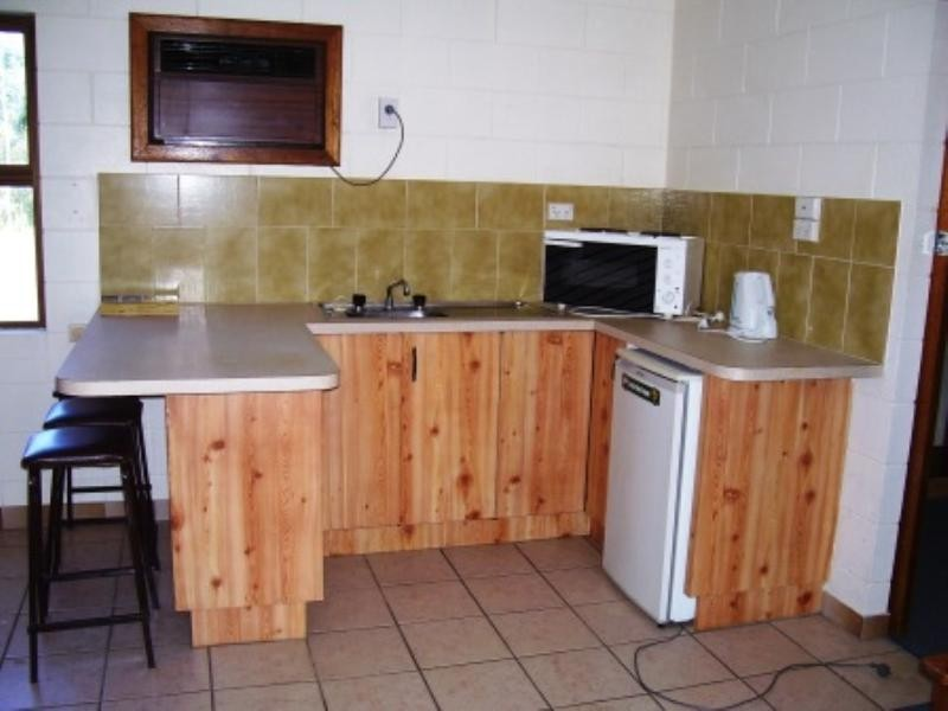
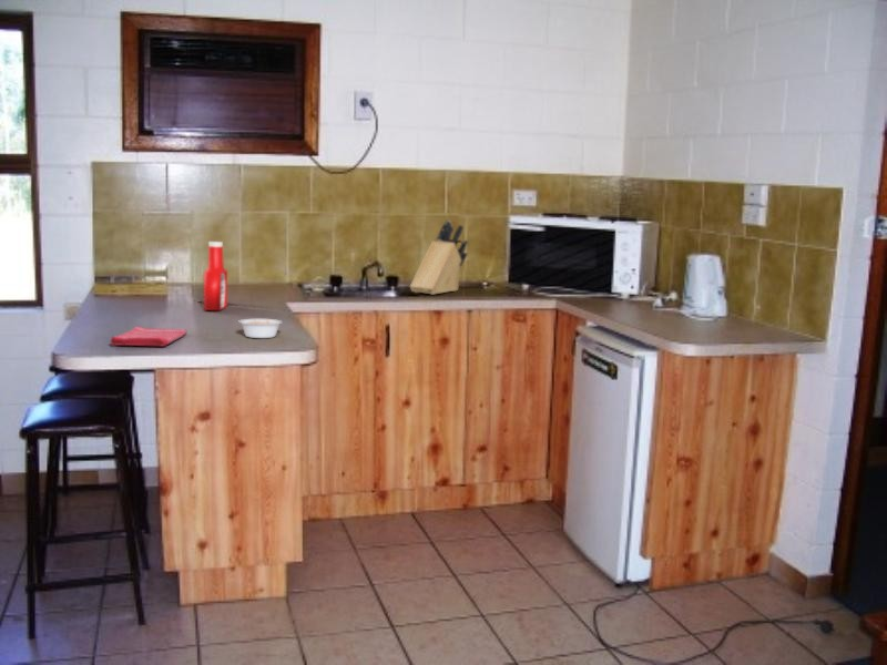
+ dish towel (150, 336)
+ soap bottle (215, 275)
+ knife block (440, 256)
+ legume (262, 327)
